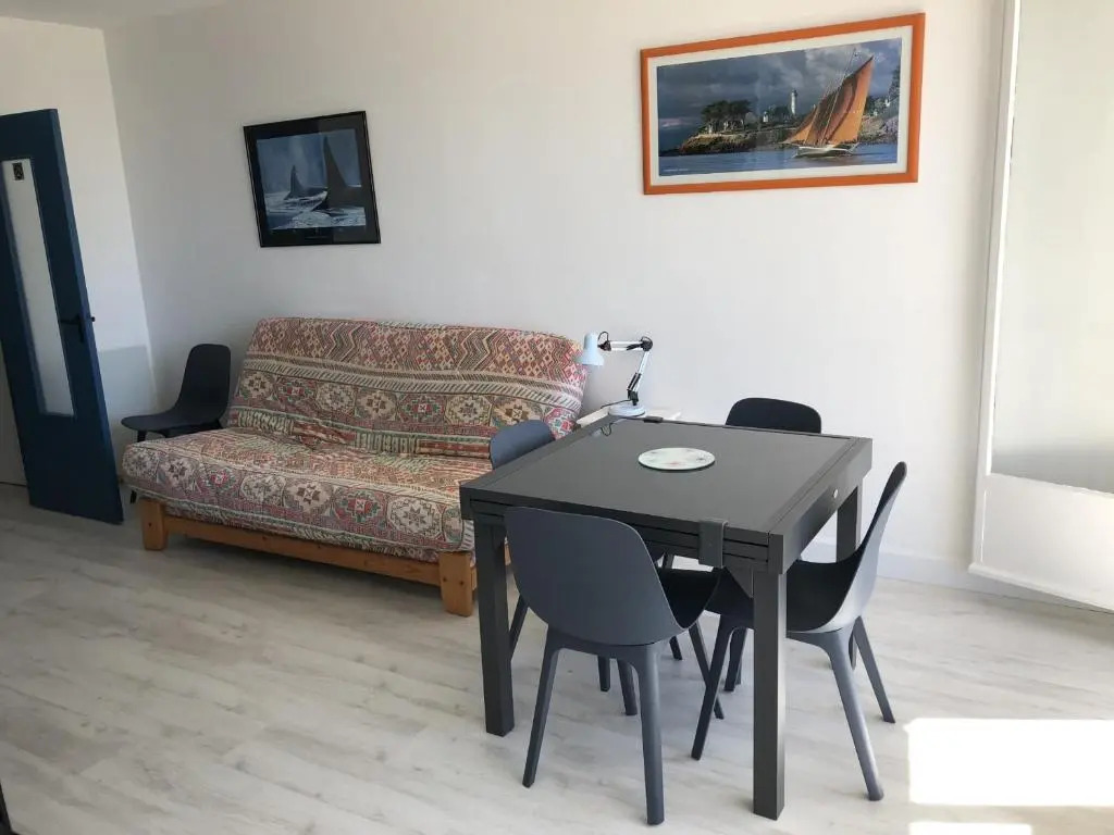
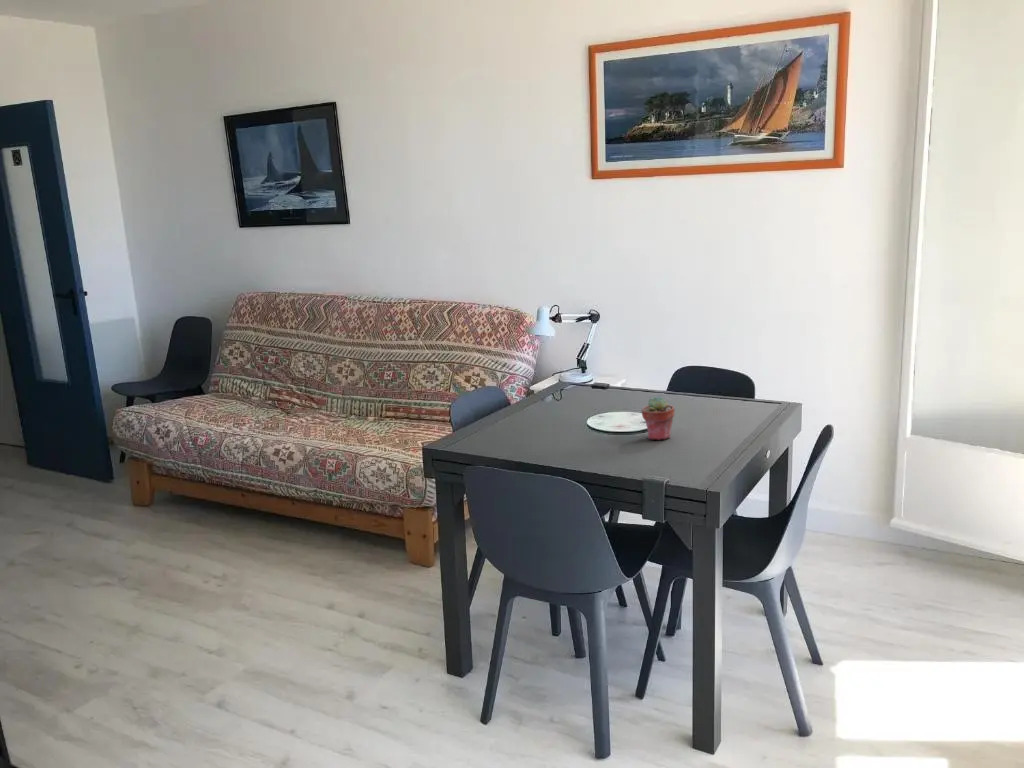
+ potted succulent (658, 416)
